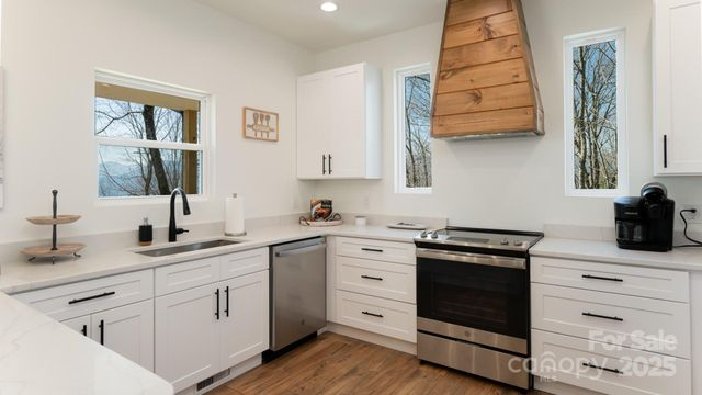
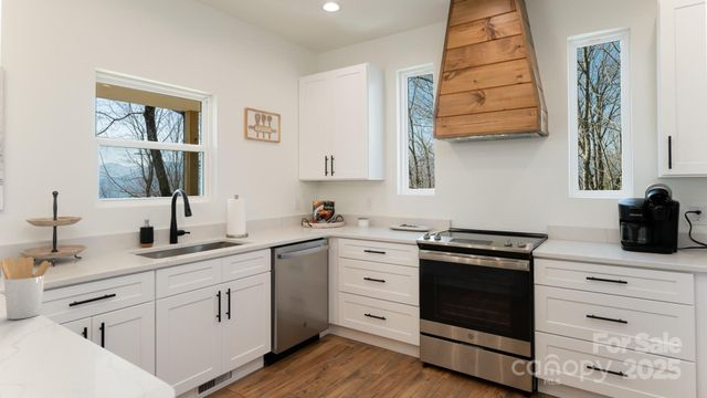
+ utensil holder (22, 285)
